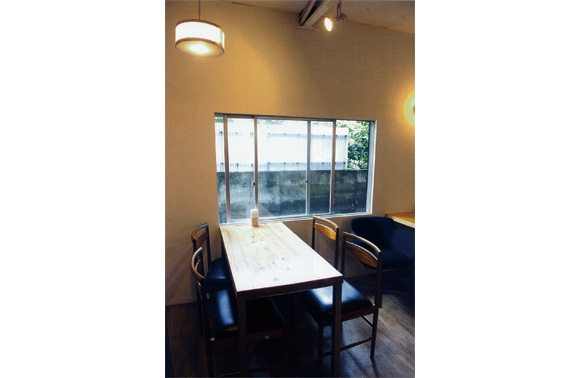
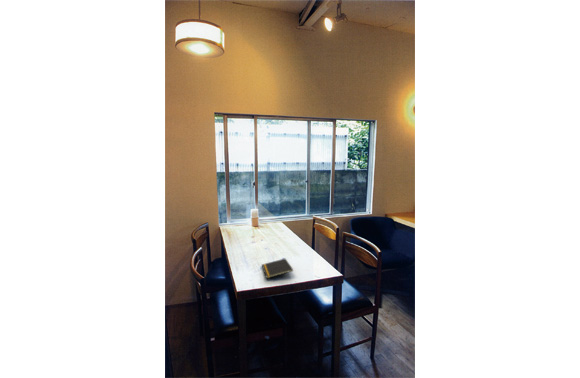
+ notepad (276, 267)
